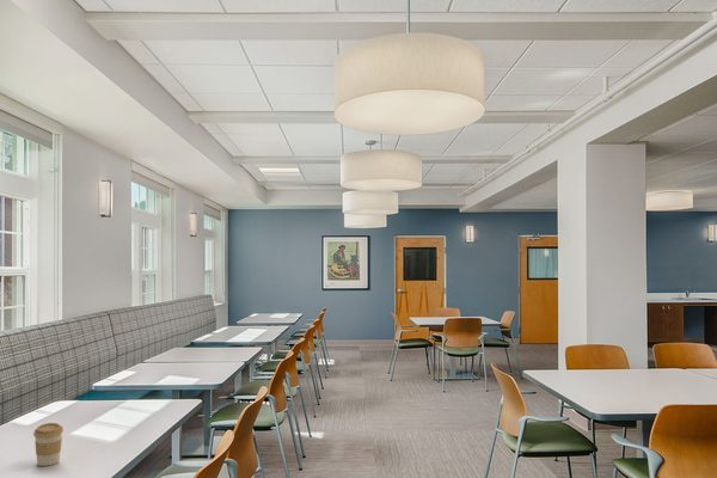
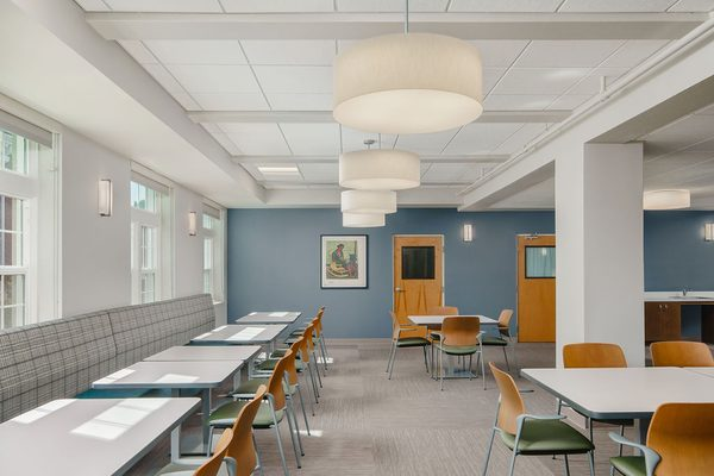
- coffee cup (48, 443)
